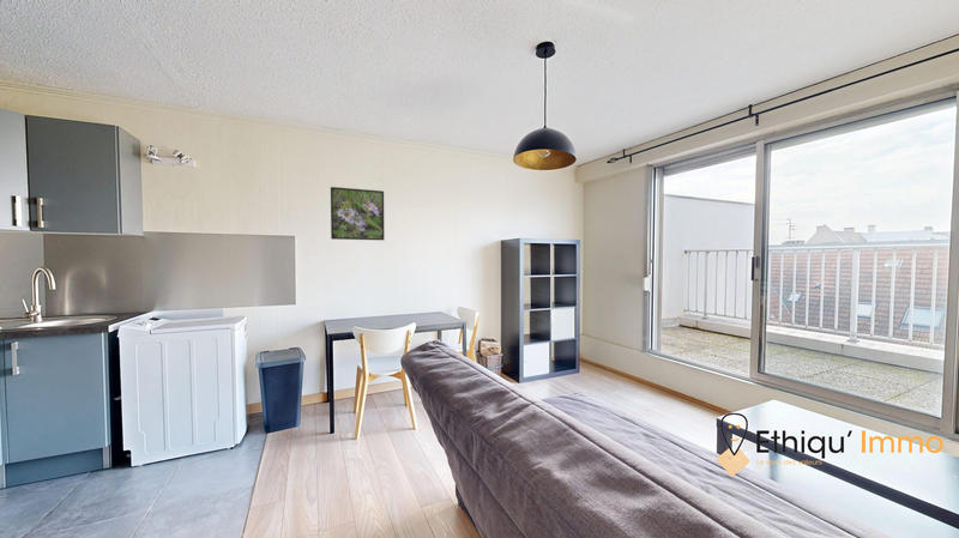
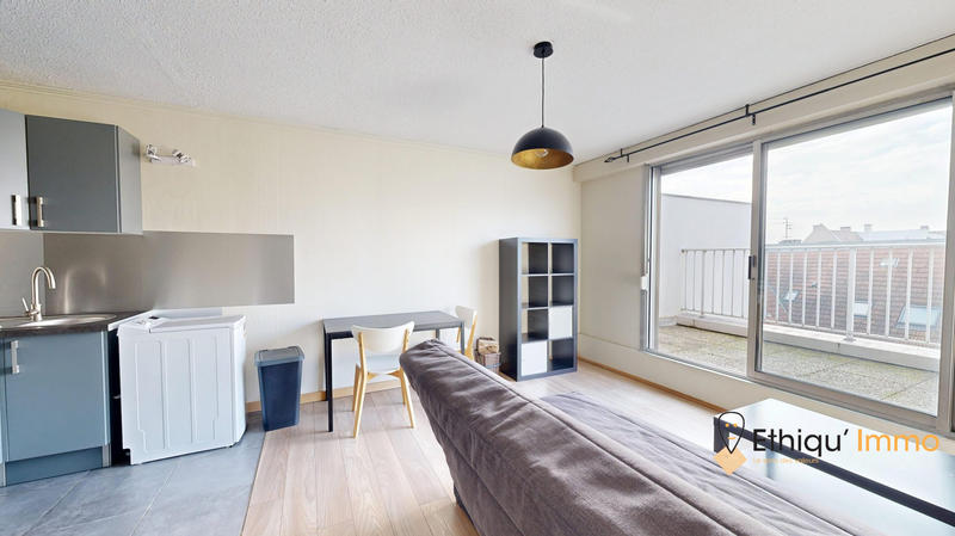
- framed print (357, 214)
